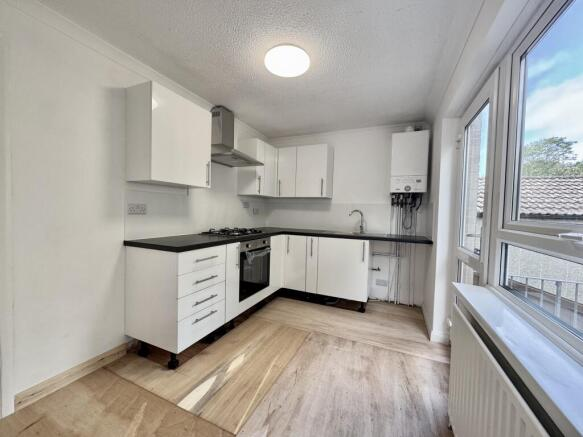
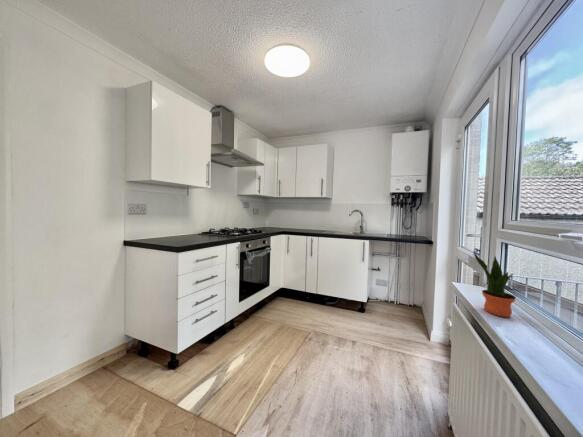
+ potted plant (493, 282)
